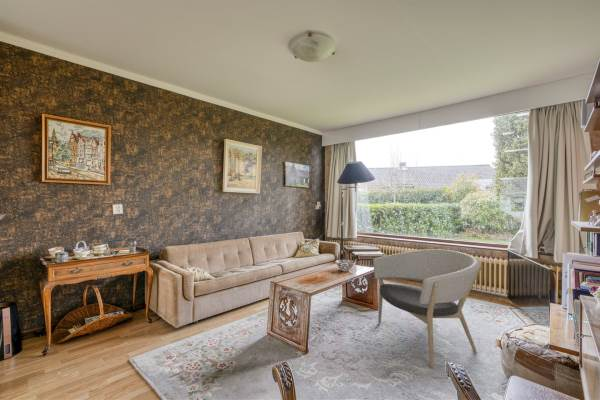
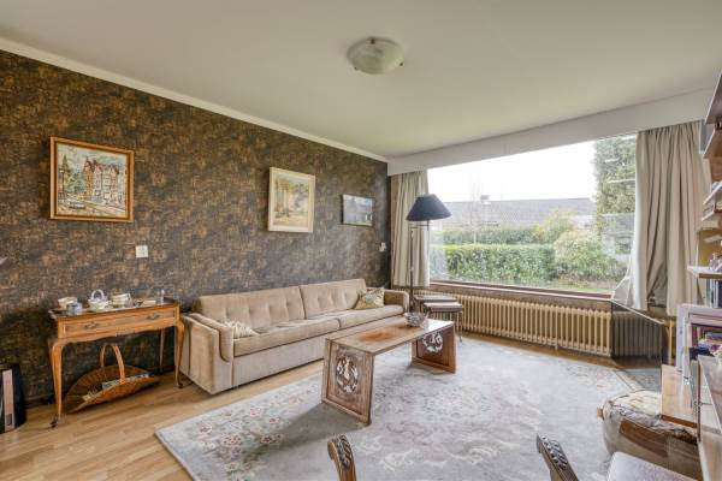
- armchair (426, 296)
